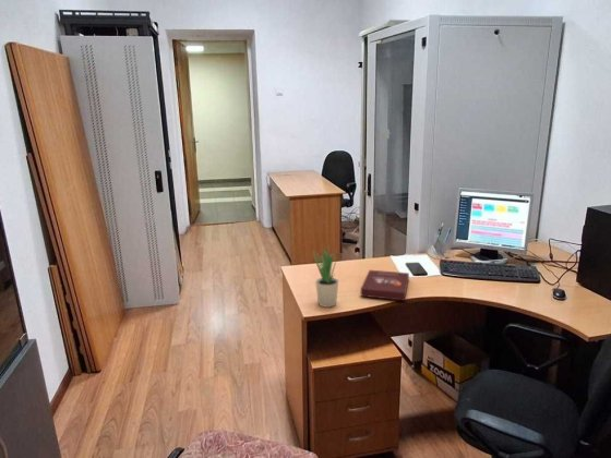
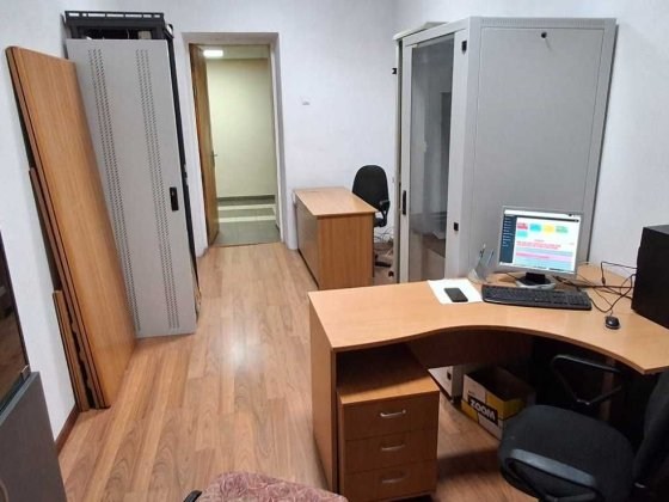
- potted plant (325, 272)
- book (385, 284)
